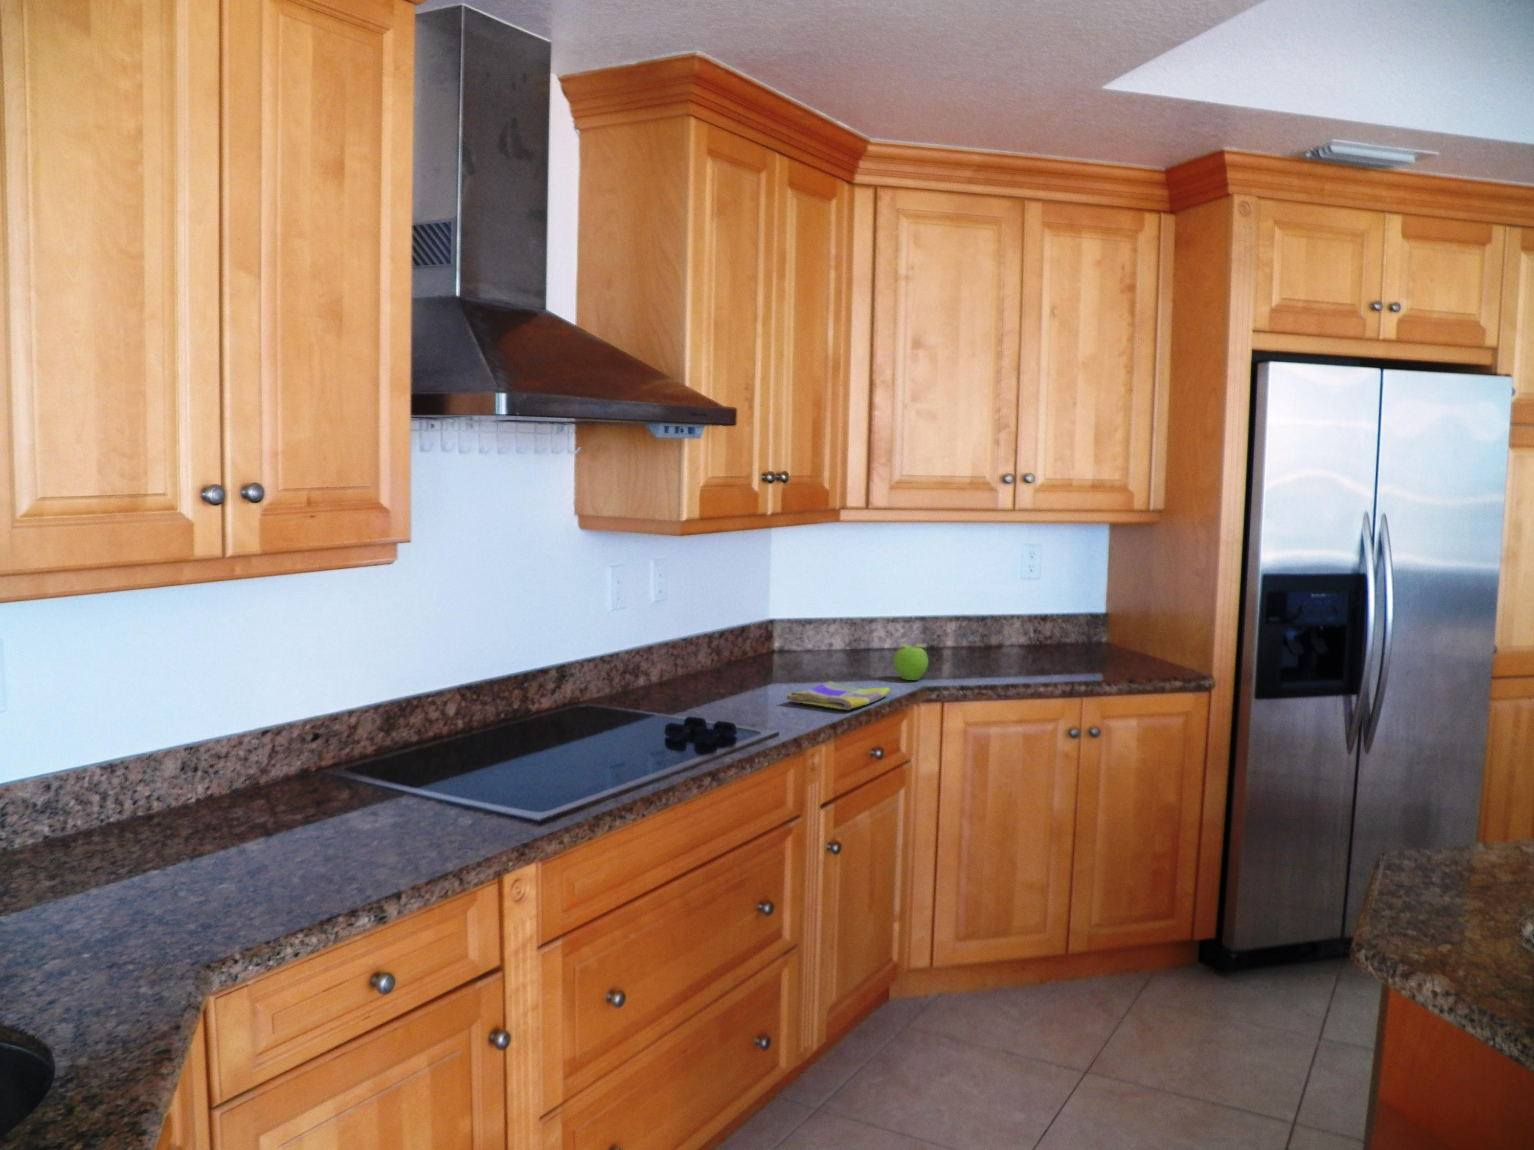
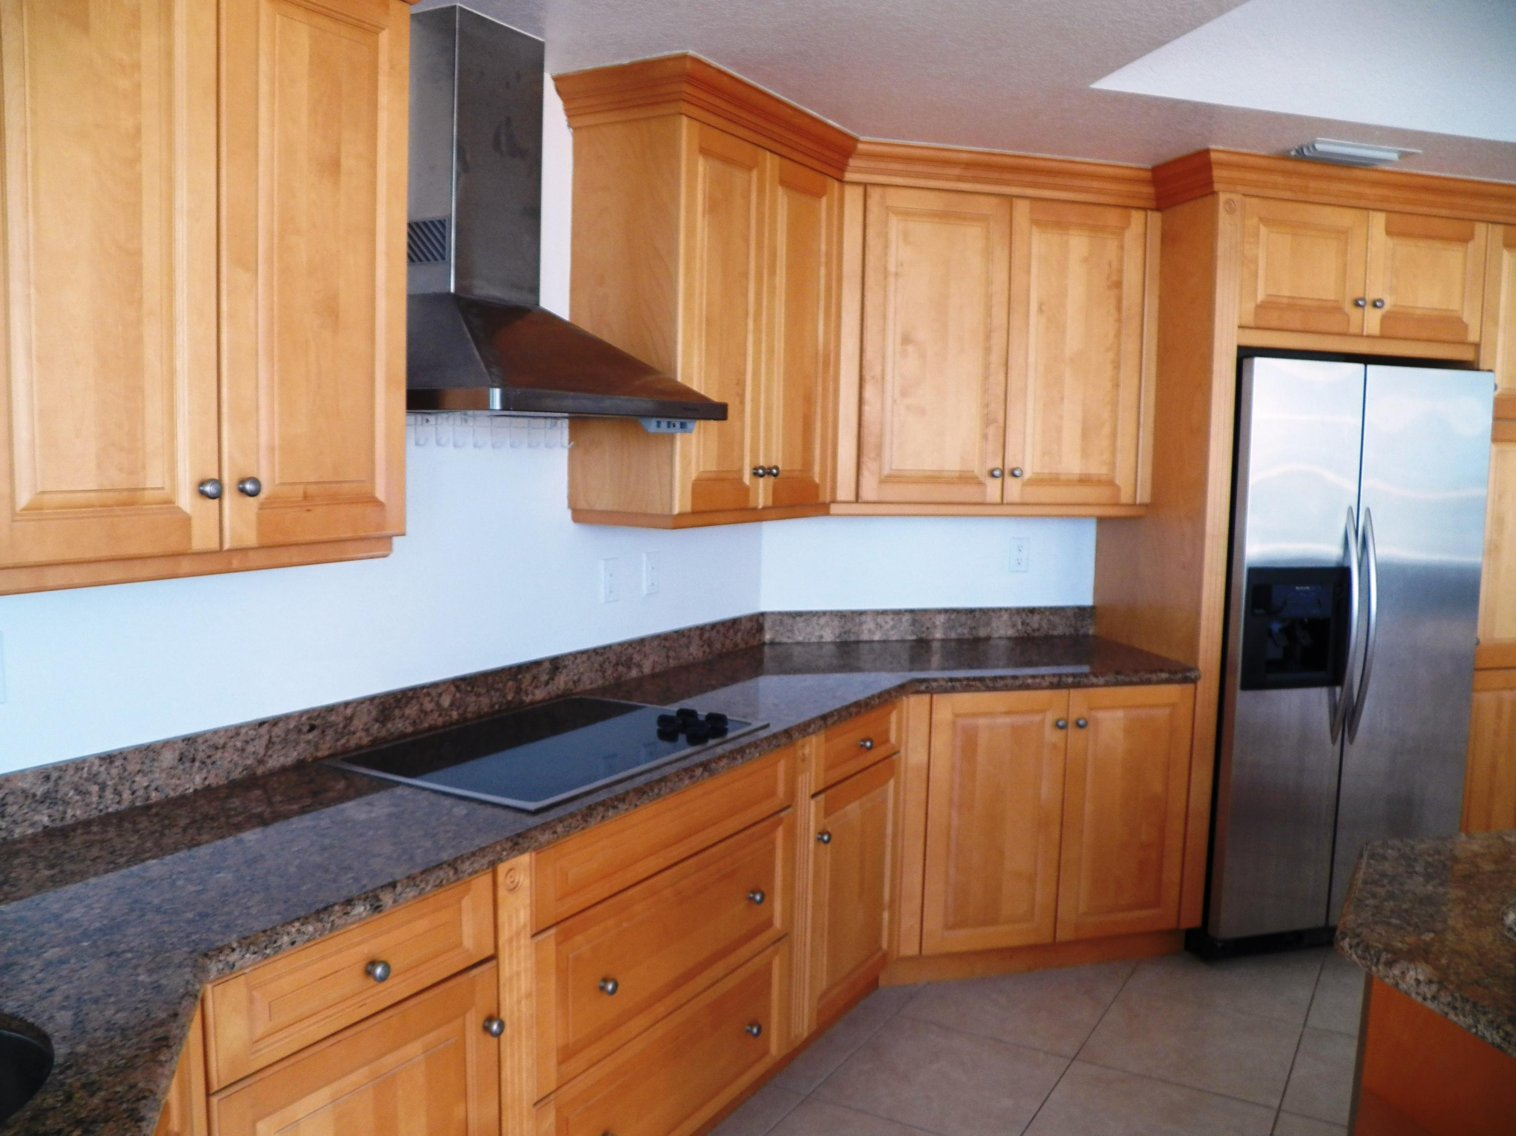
- fruit (911, 661)
- dish towel (839, 695)
